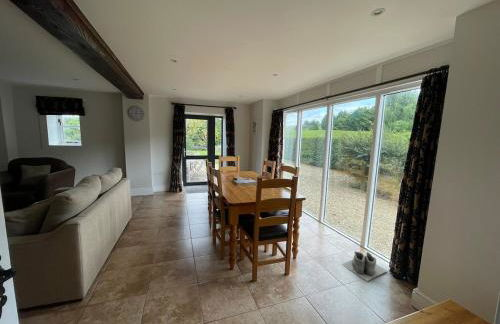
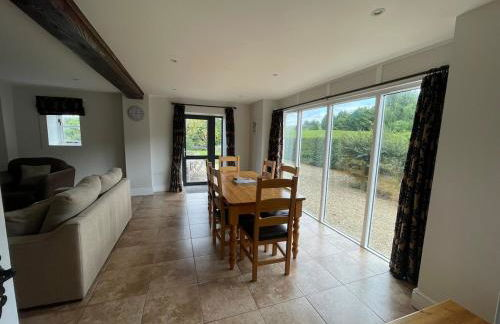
- boots (364, 259)
